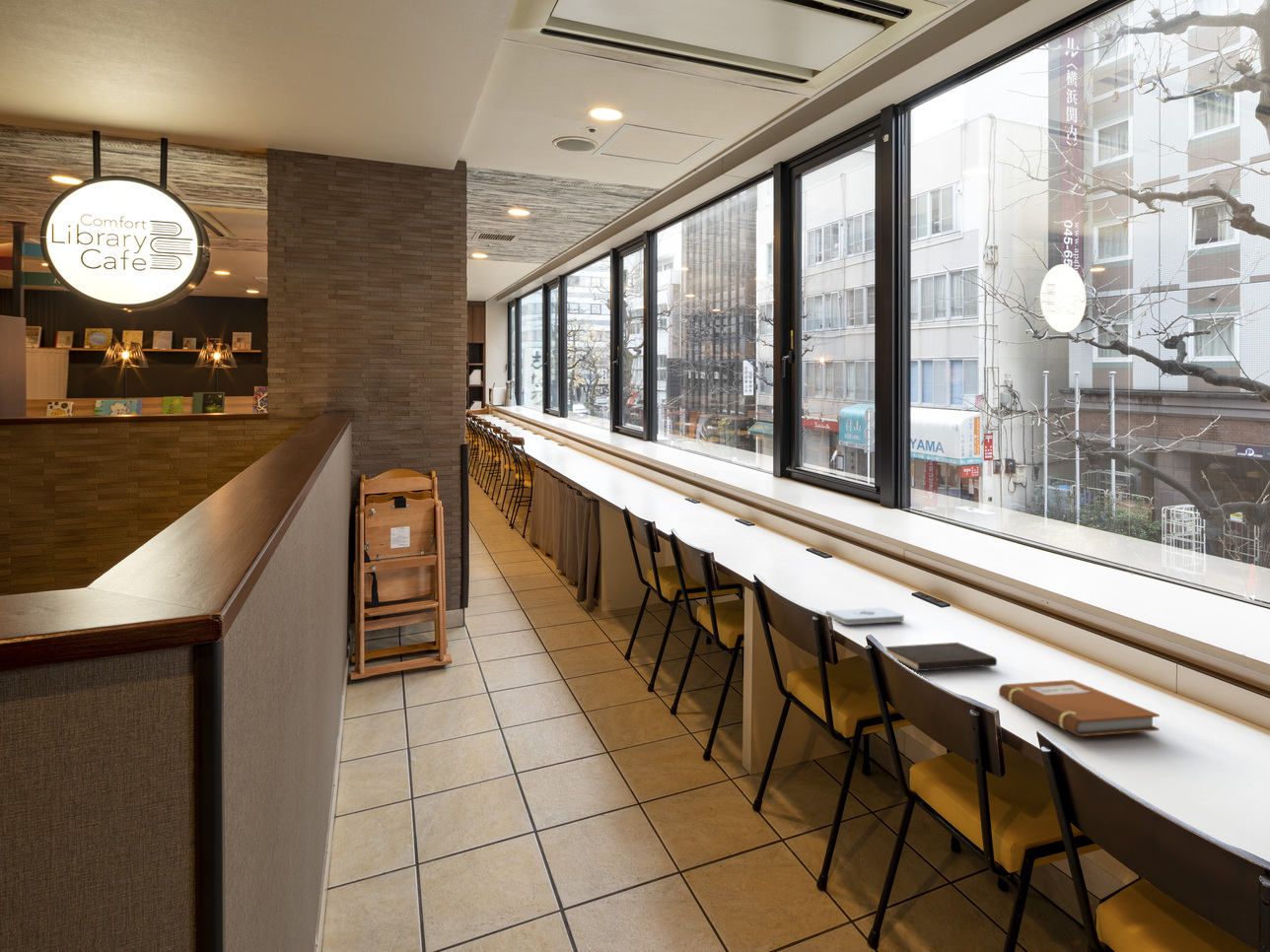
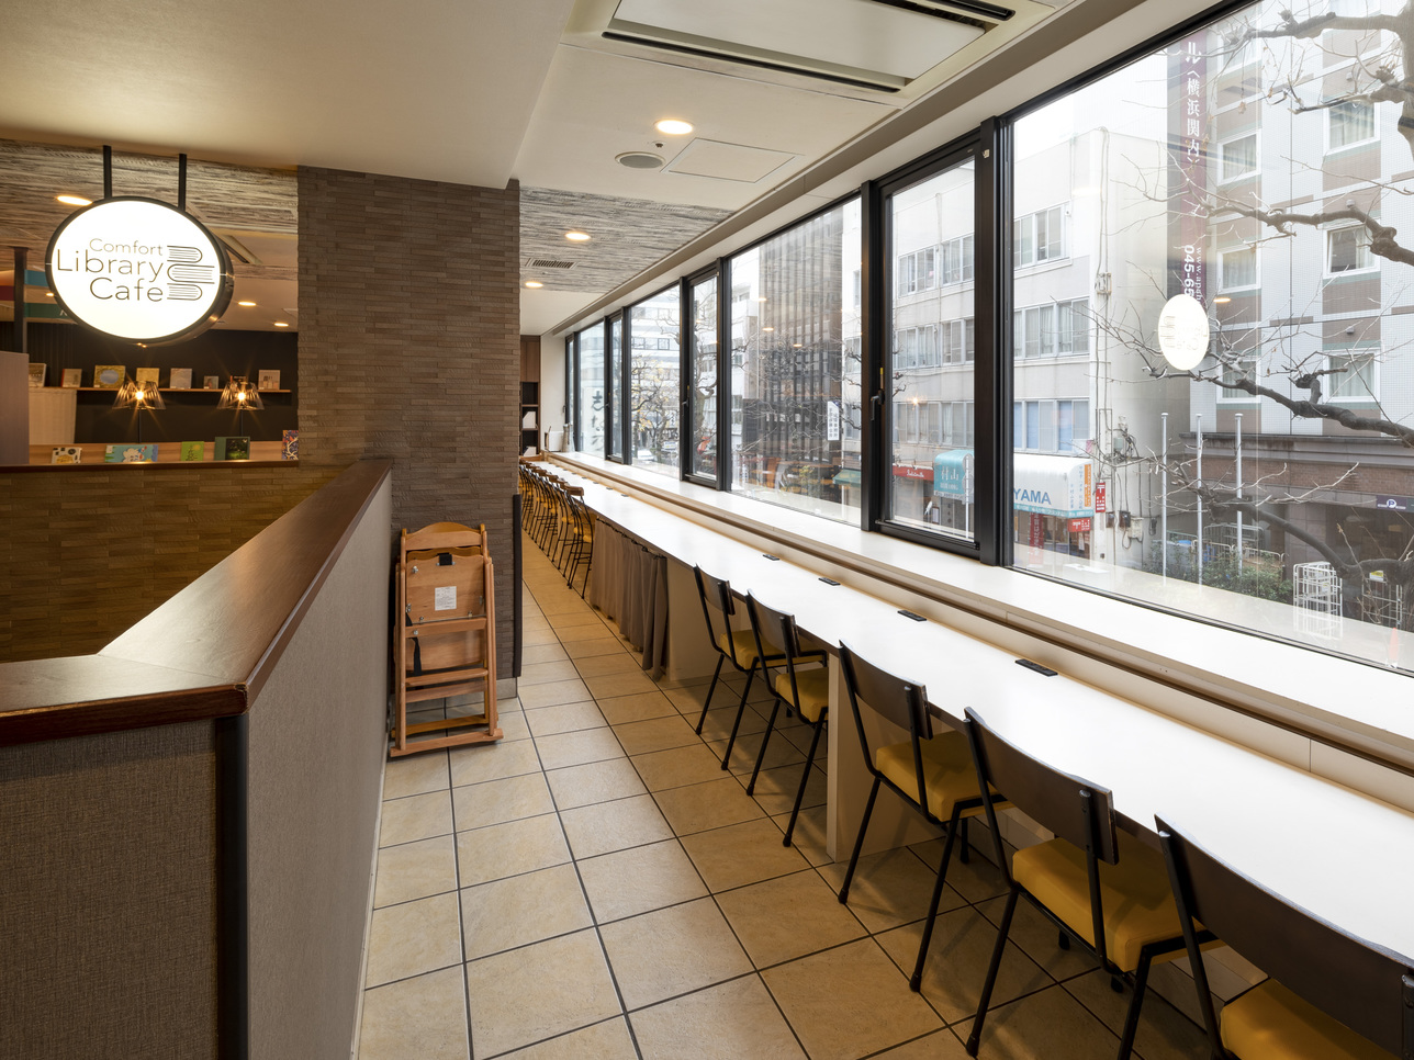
- notepad (865, 615)
- hardcover book (939, 655)
- notebook (1071, 705)
